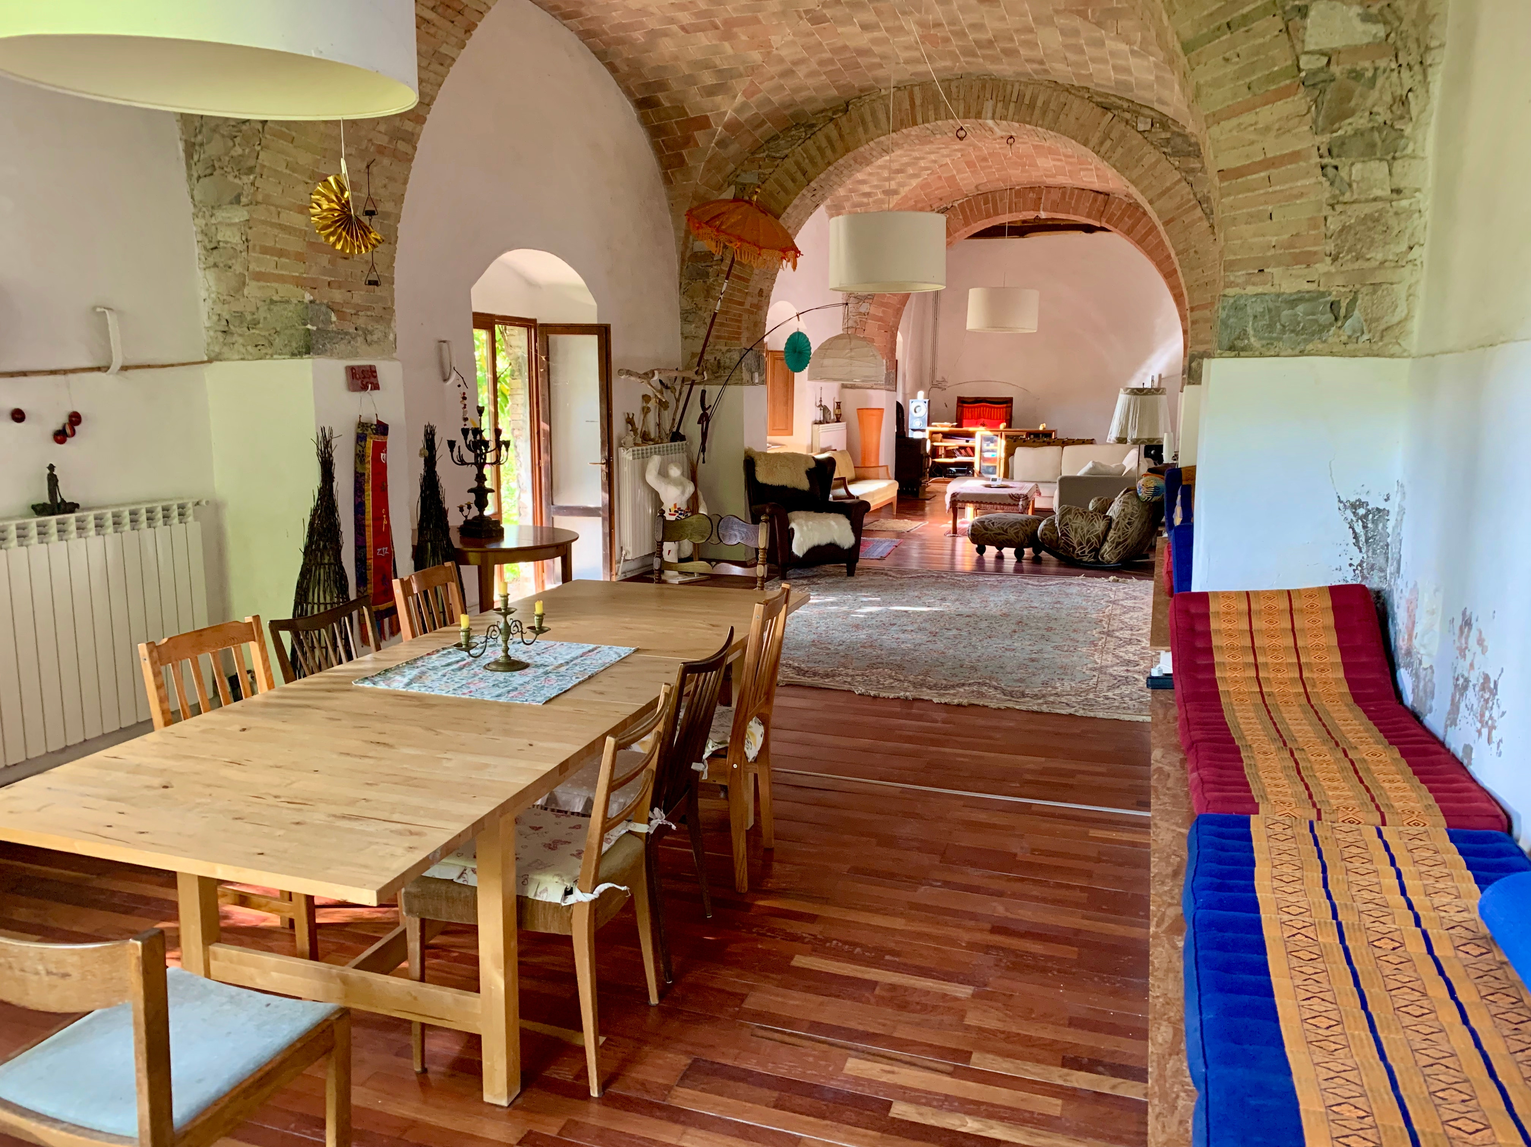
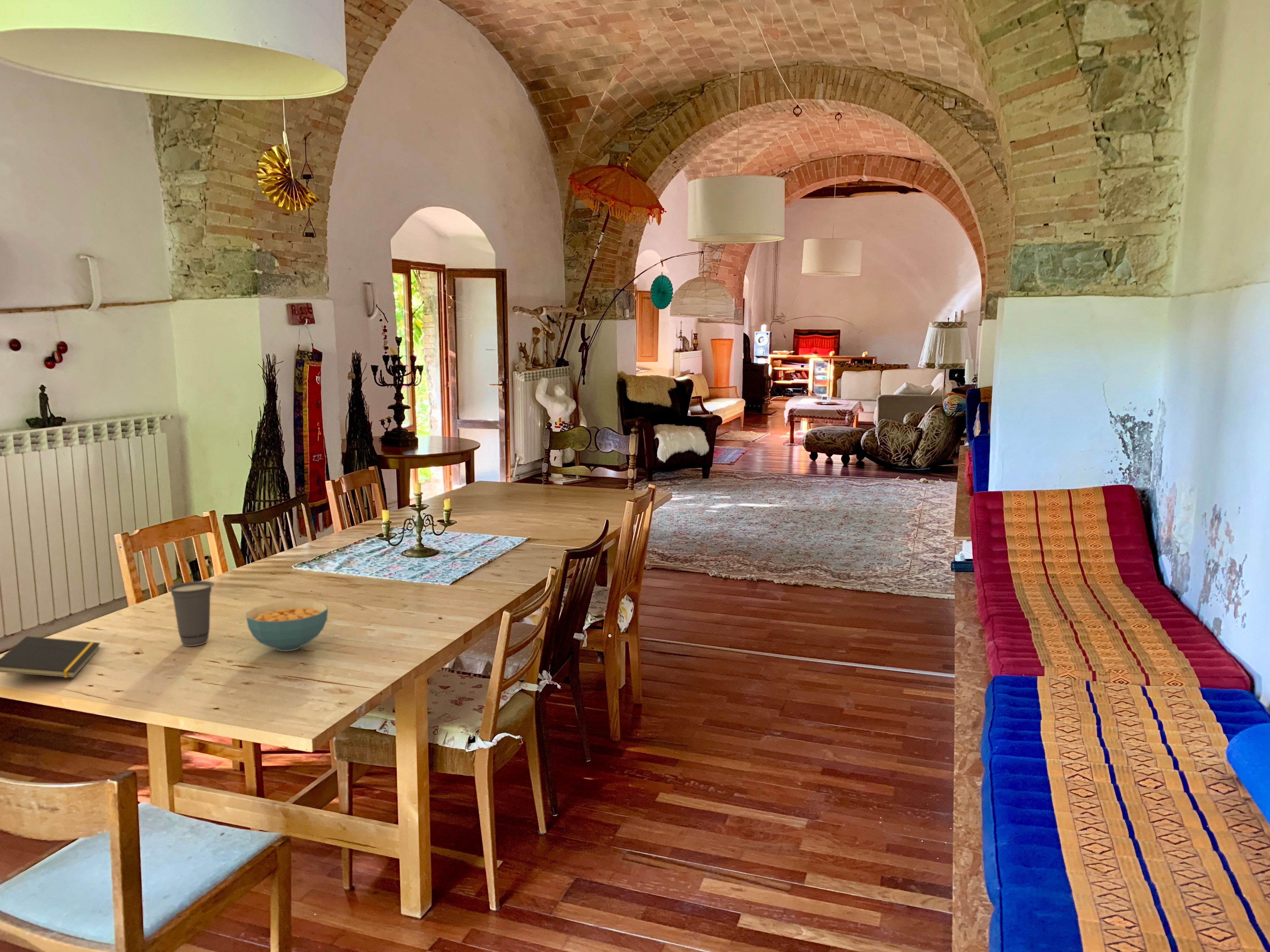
+ cereal bowl (288, 629)
+ cup (193, 615)
+ notepad (49, 656)
